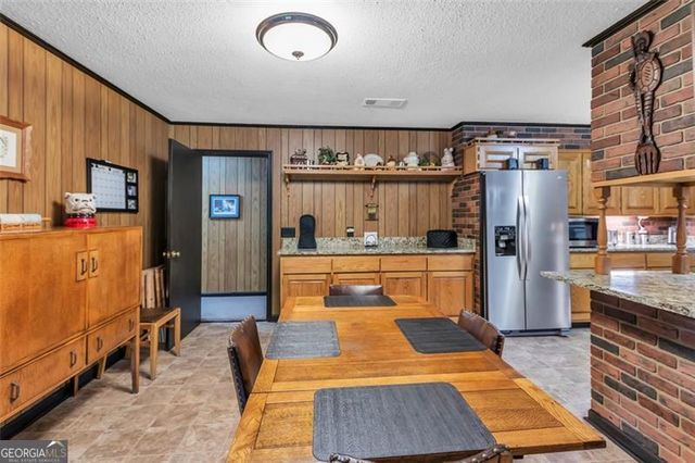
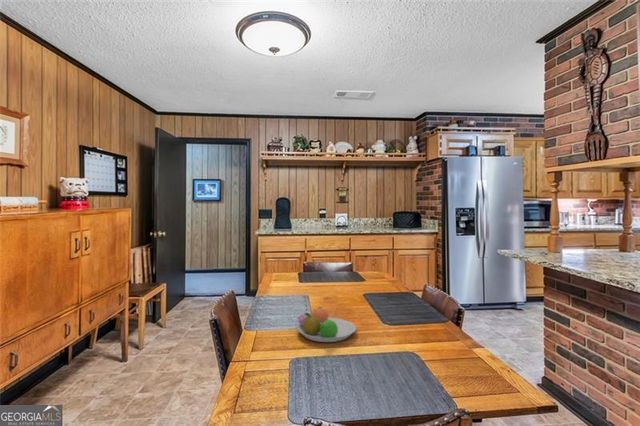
+ fruit bowl (325, 322)
